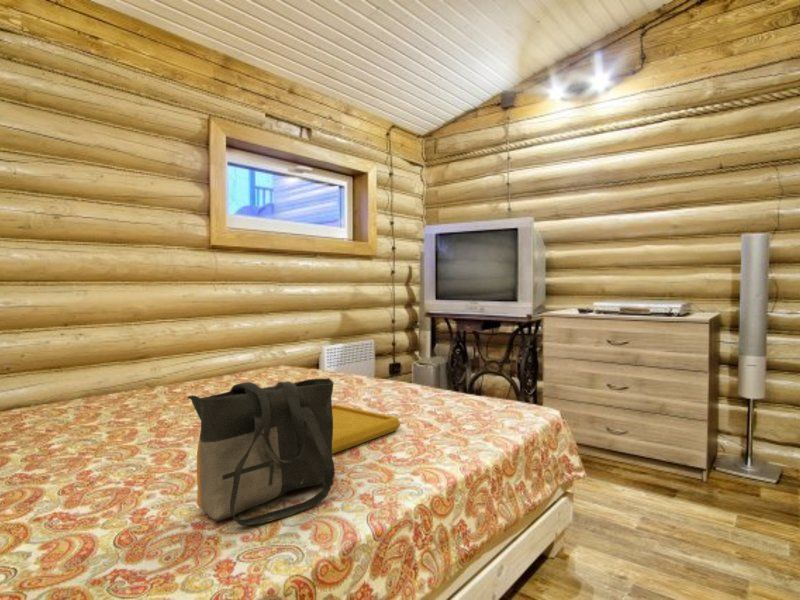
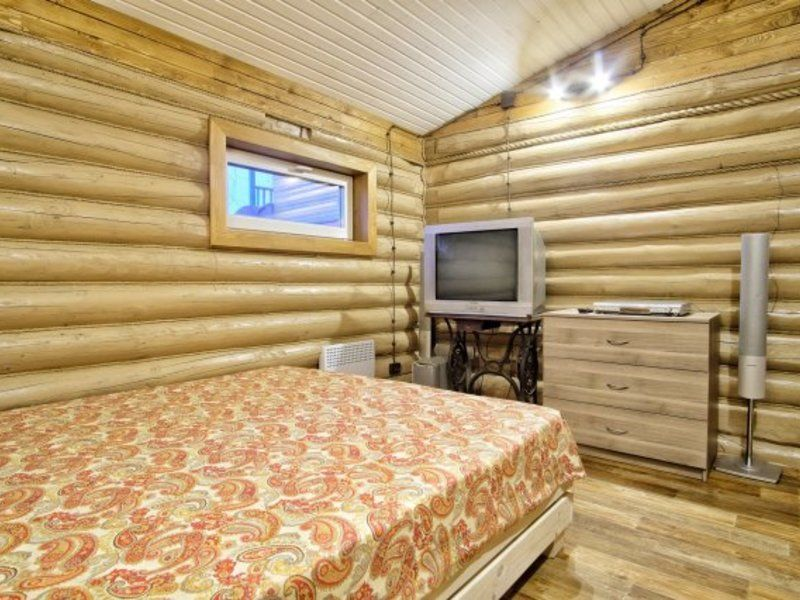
- serving tray (333, 426)
- tote bag (273, 442)
